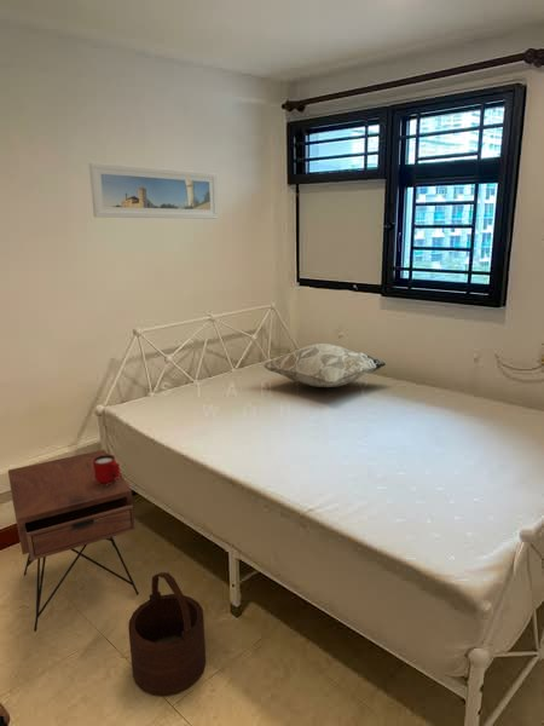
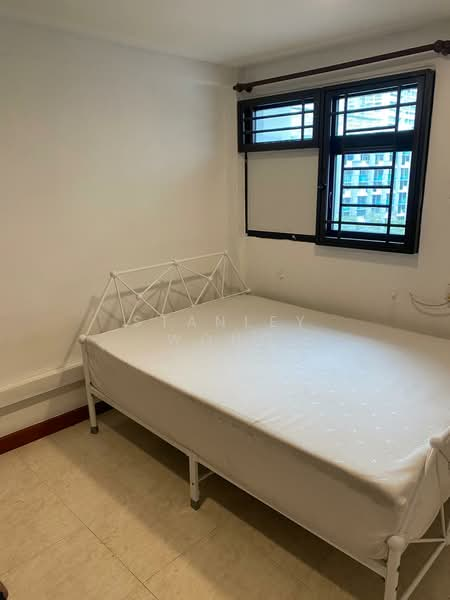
- mug (108, 469)
- decorative pillow (324, 364)
- wooden bucket (166, 622)
- nightstand (75, 537)
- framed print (160, 192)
